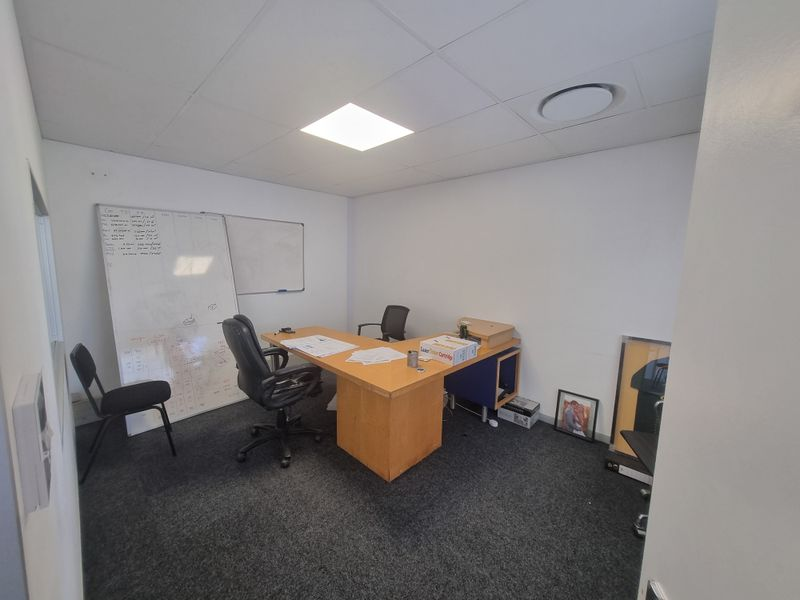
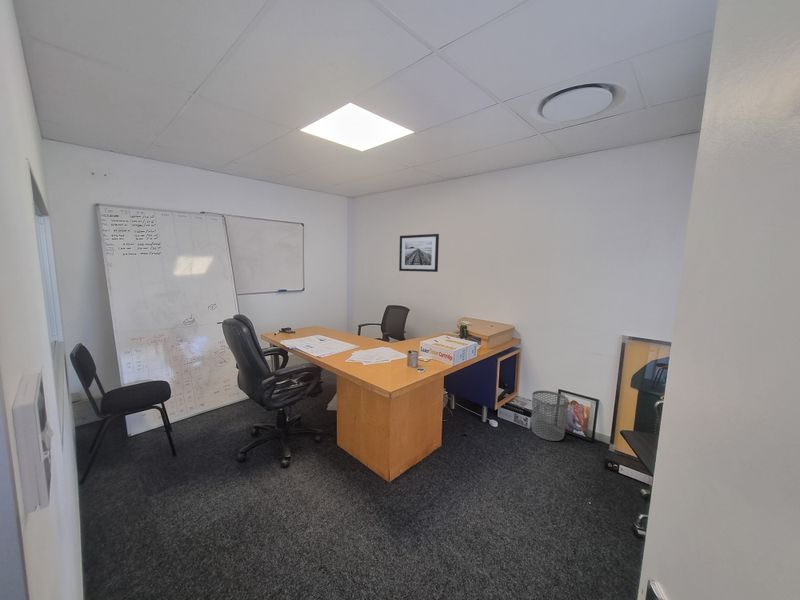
+ waste bin (548, 415)
+ wall art (418, 253)
